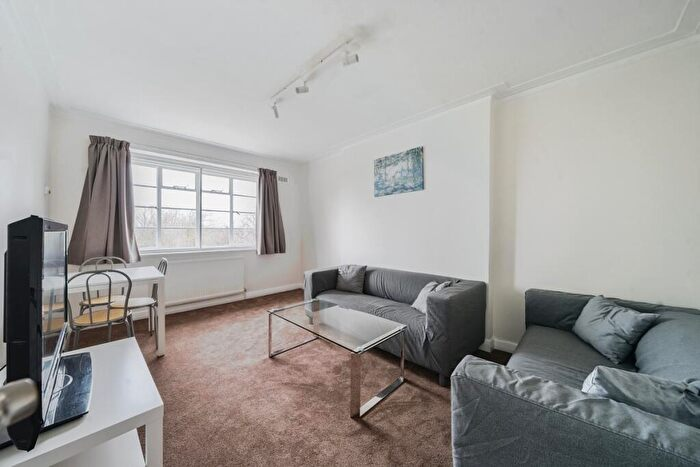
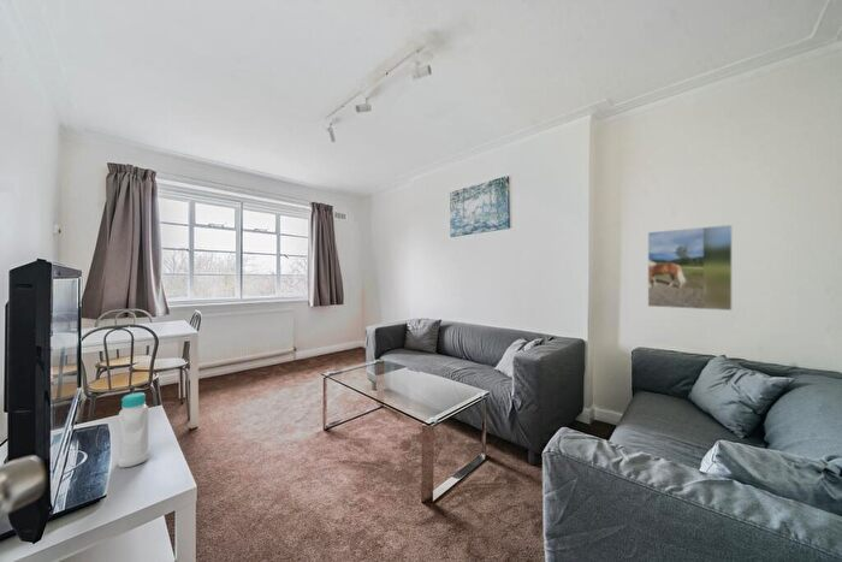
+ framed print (687, 268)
+ bottle (134, 427)
